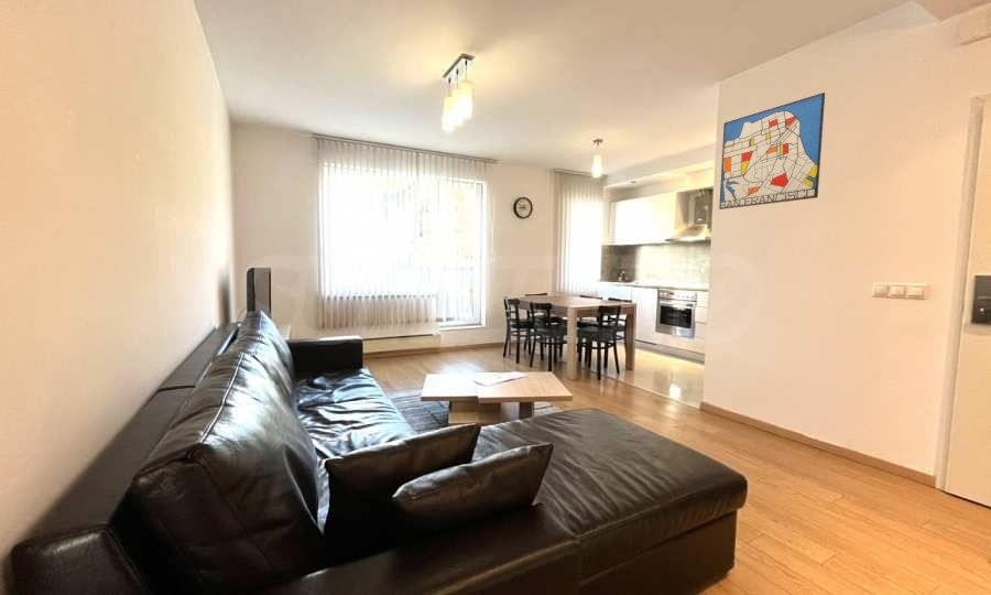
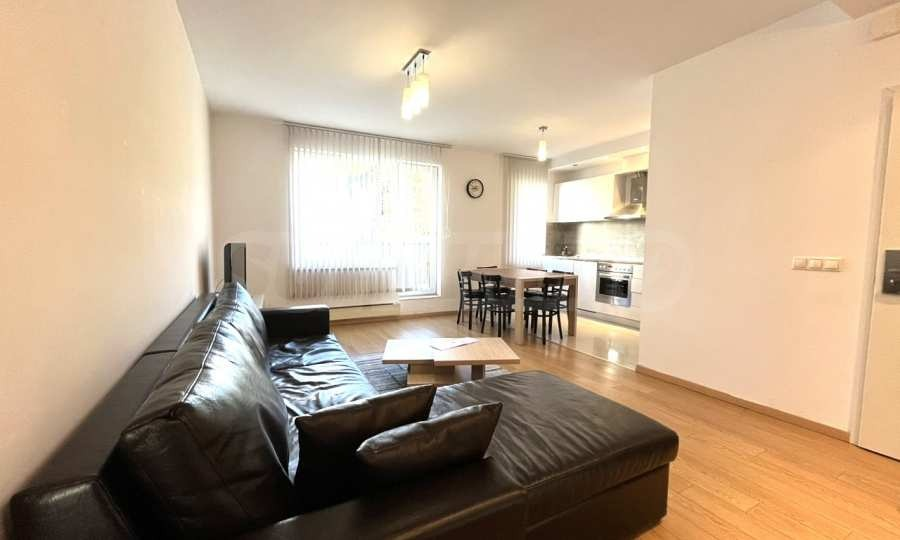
- wall art (766, 156)
